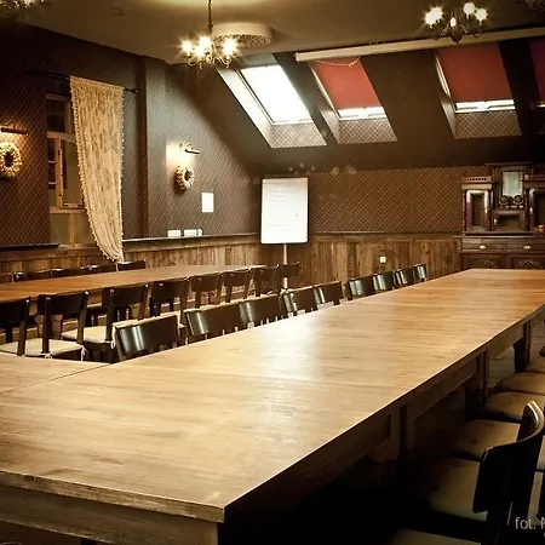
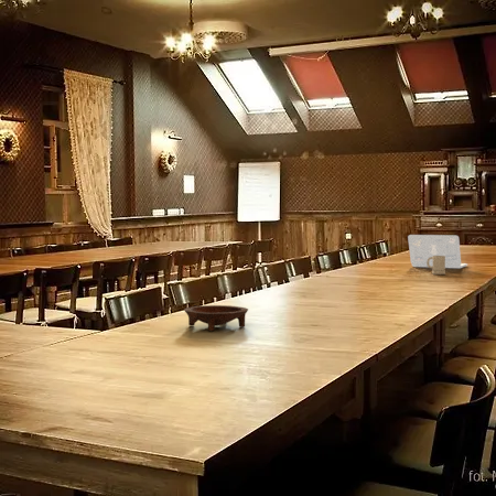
+ mug (435, 265)
+ bowl (216, 316)
+ laptop (438, 250)
